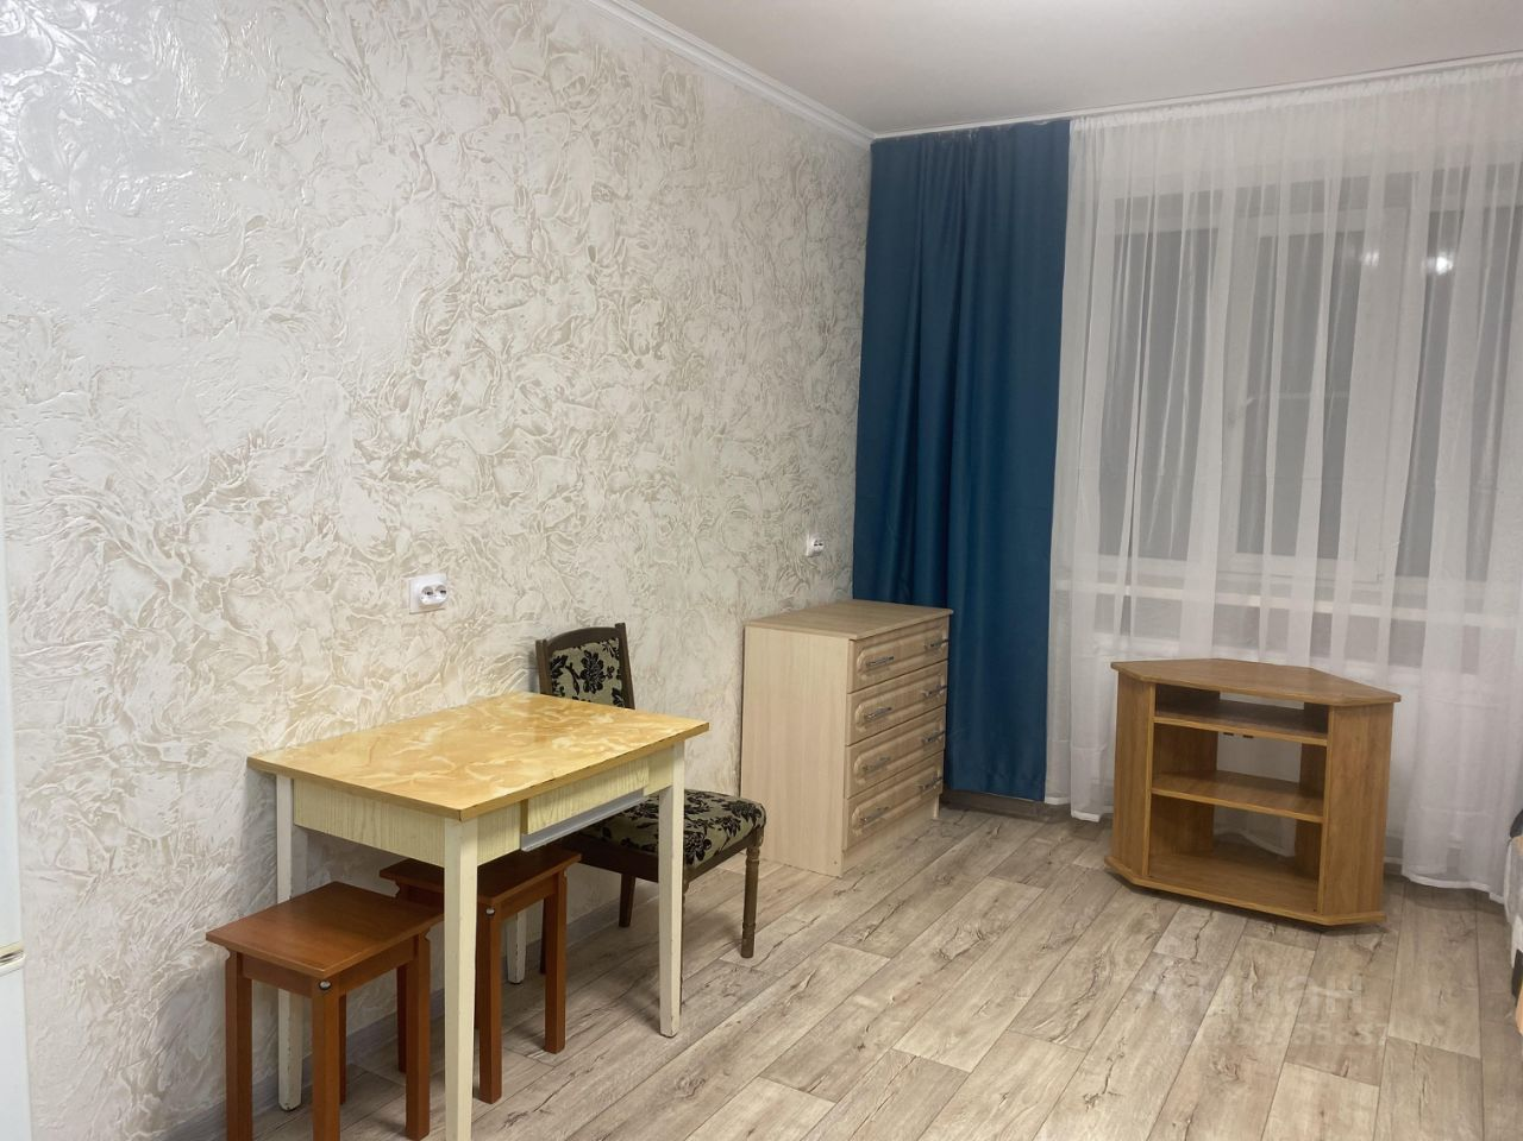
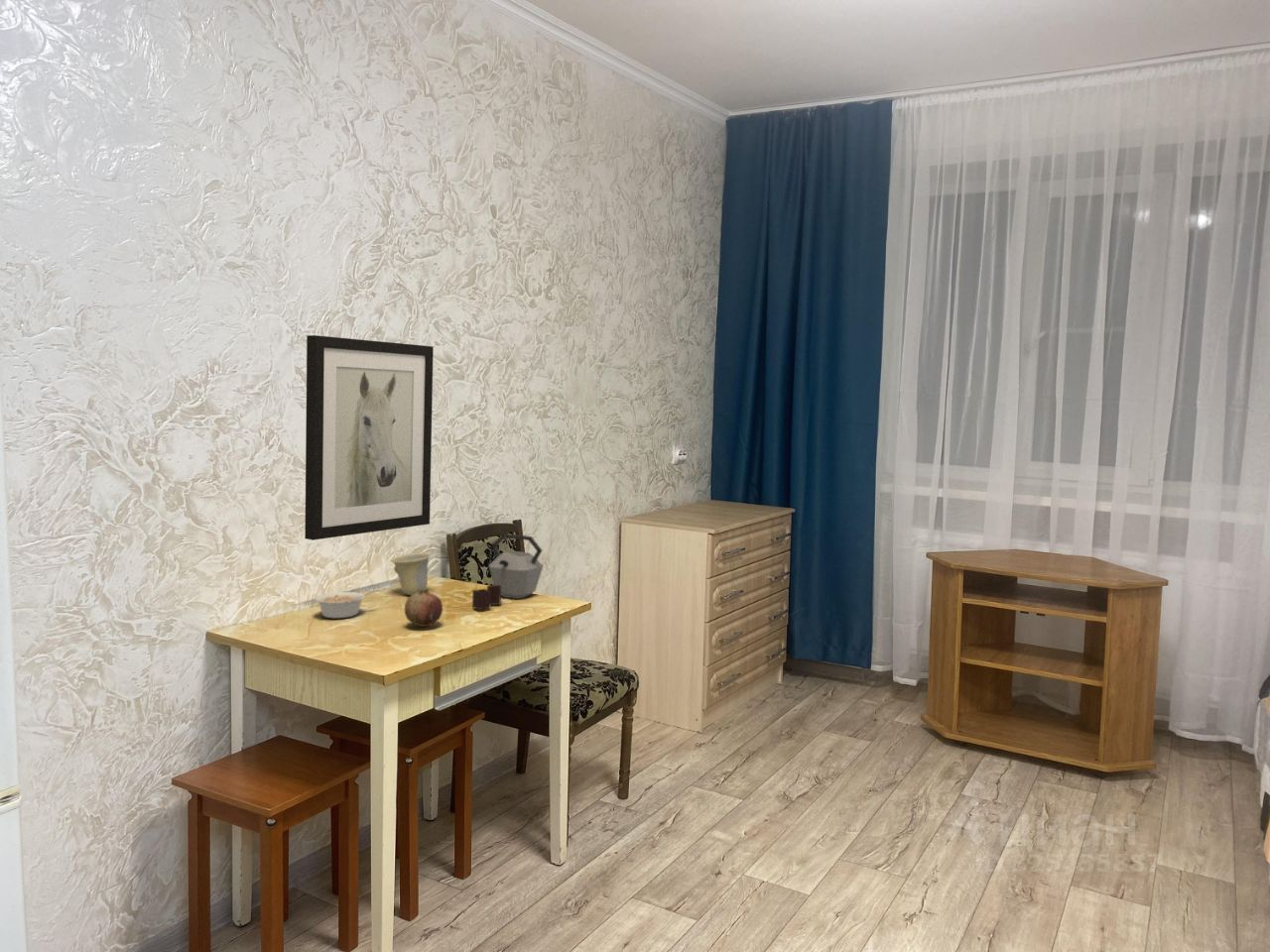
+ cup (410, 574)
+ wall art (372, 436)
+ legume (341, 603)
+ fruit (423, 607)
+ kettle (503, 569)
